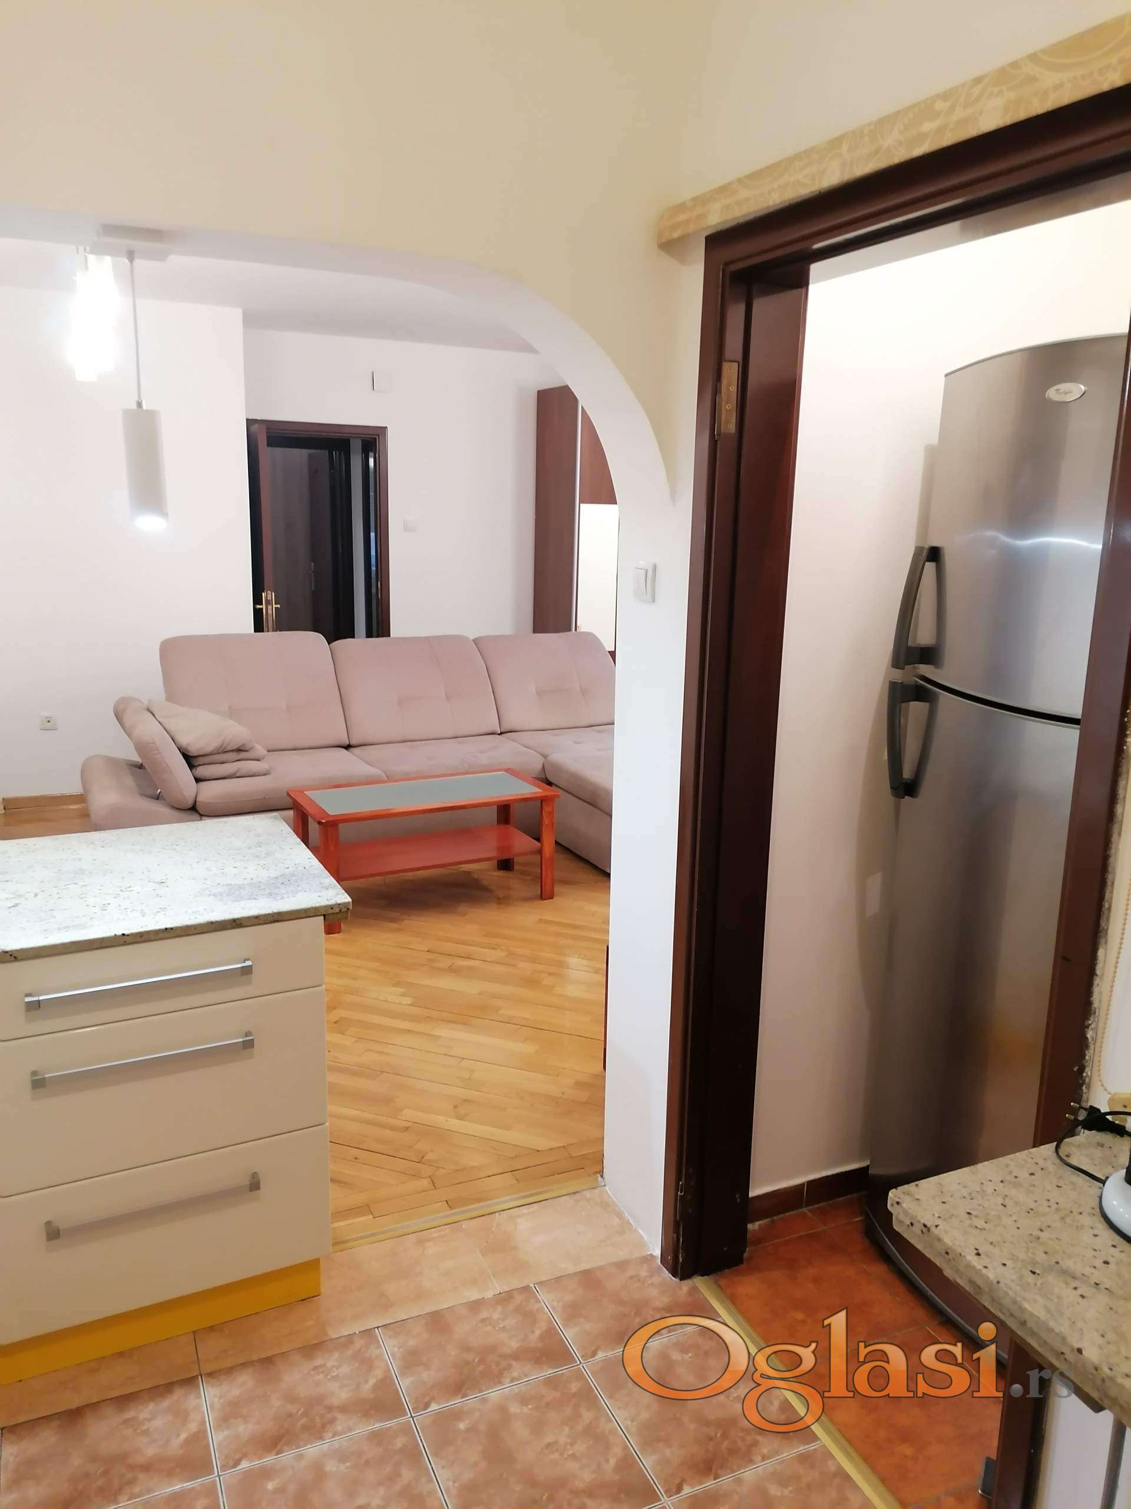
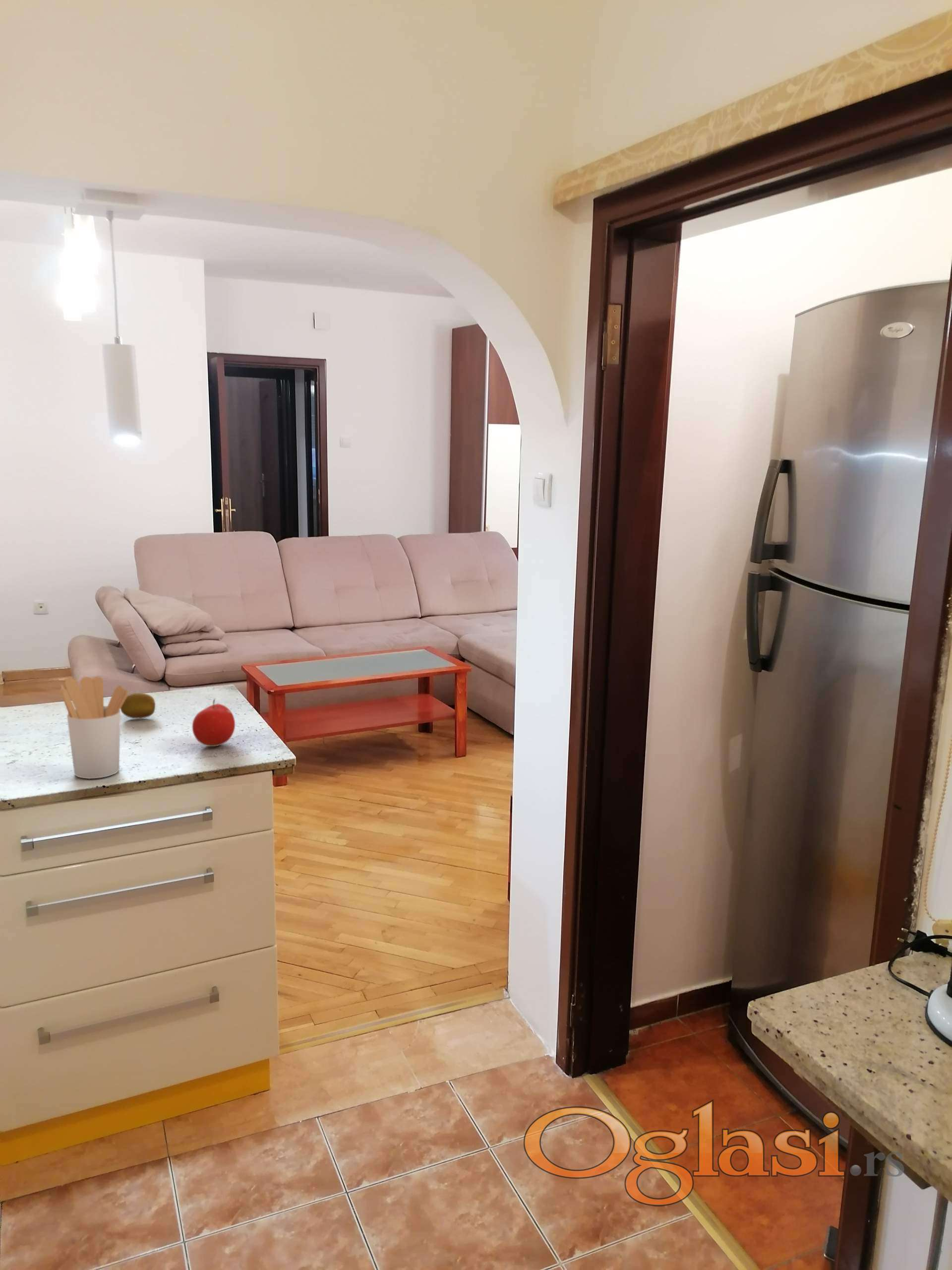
+ fruit (138, 705)
+ utensil holder (91, 724)
+ fruit (214, 722)
